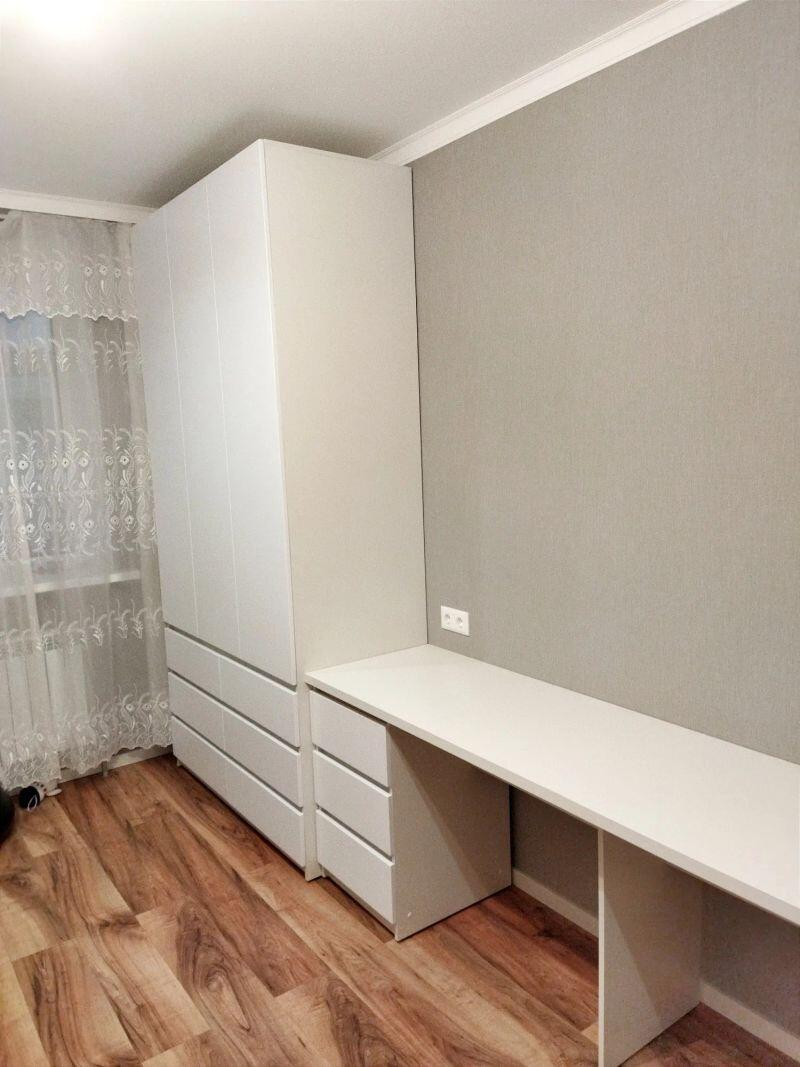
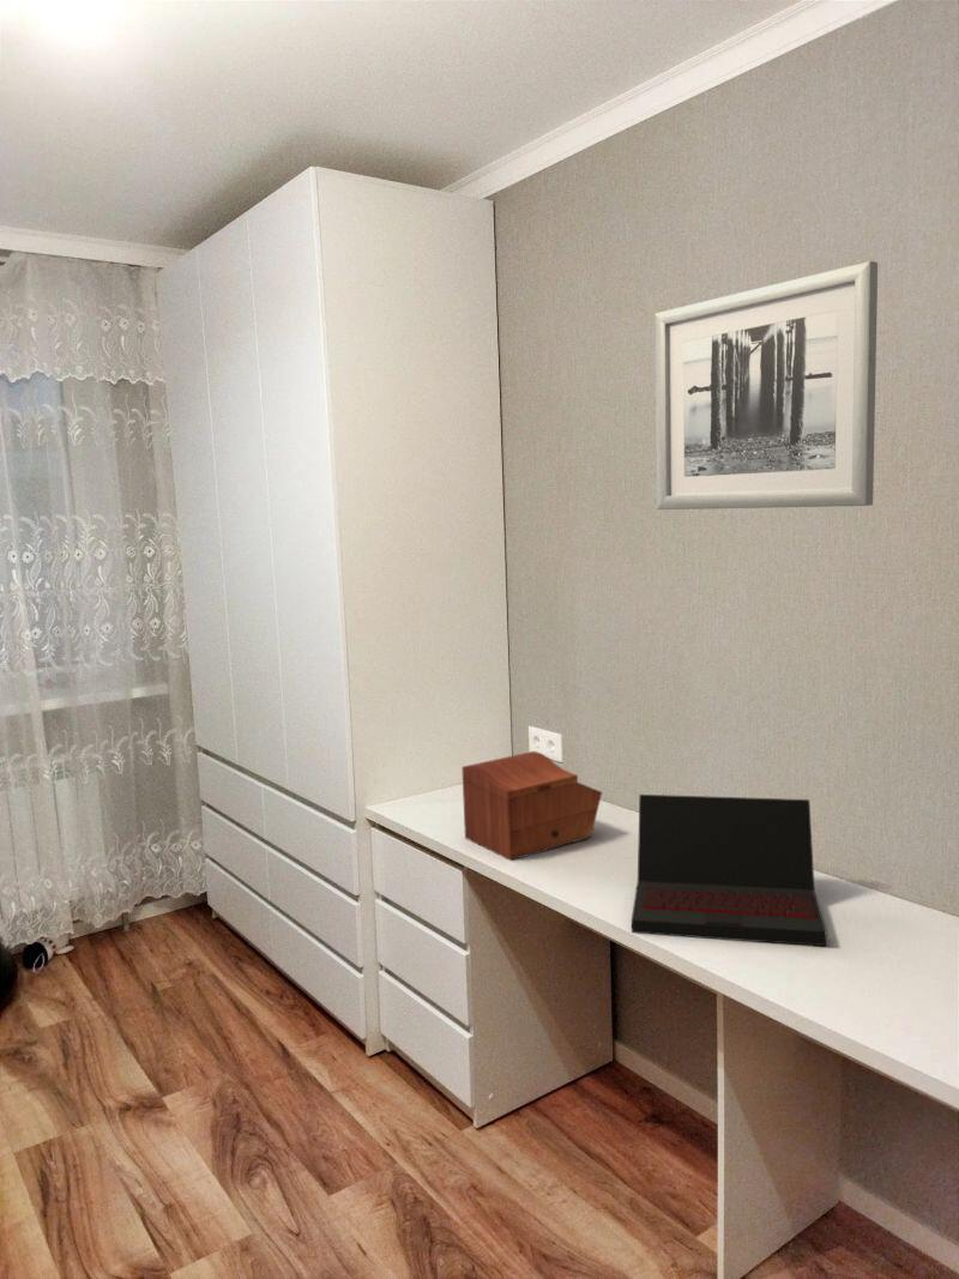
+ wall art (754, 400)
+ laptop (724, 861)
+ sewing box (533, 800)
